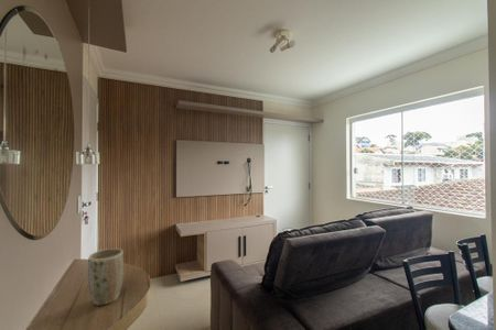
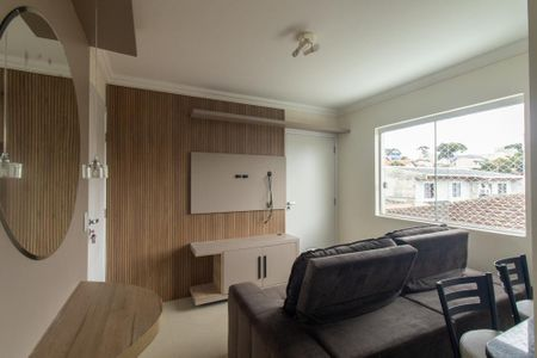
- plant pot (106, 276)
